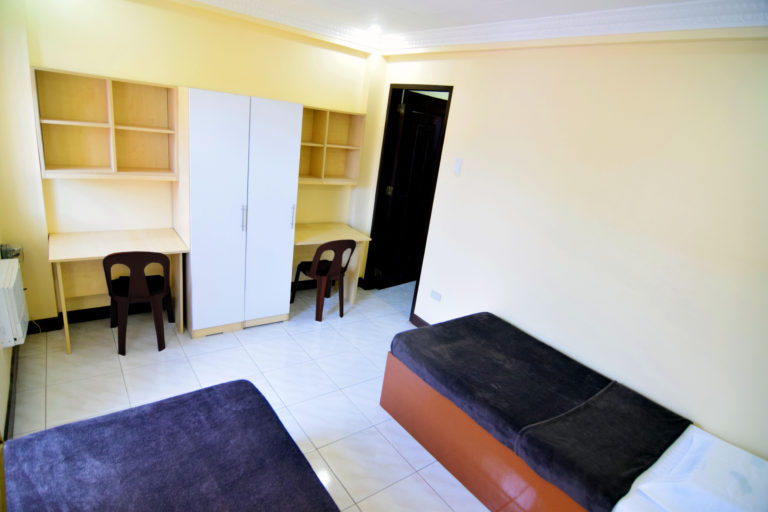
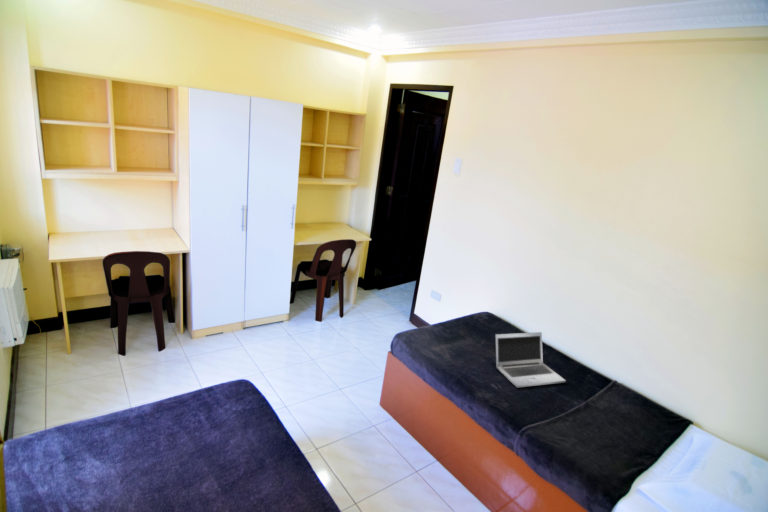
+ laptop (529, 358)
